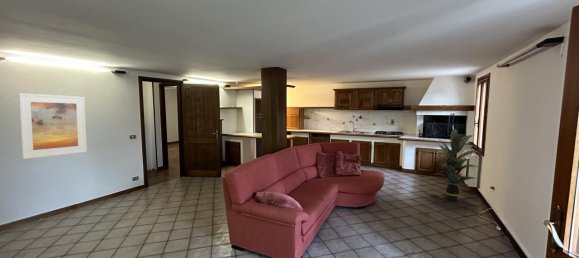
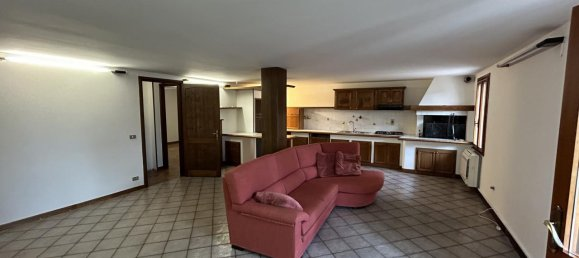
- indoor plant (455, 164)
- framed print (55, 125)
